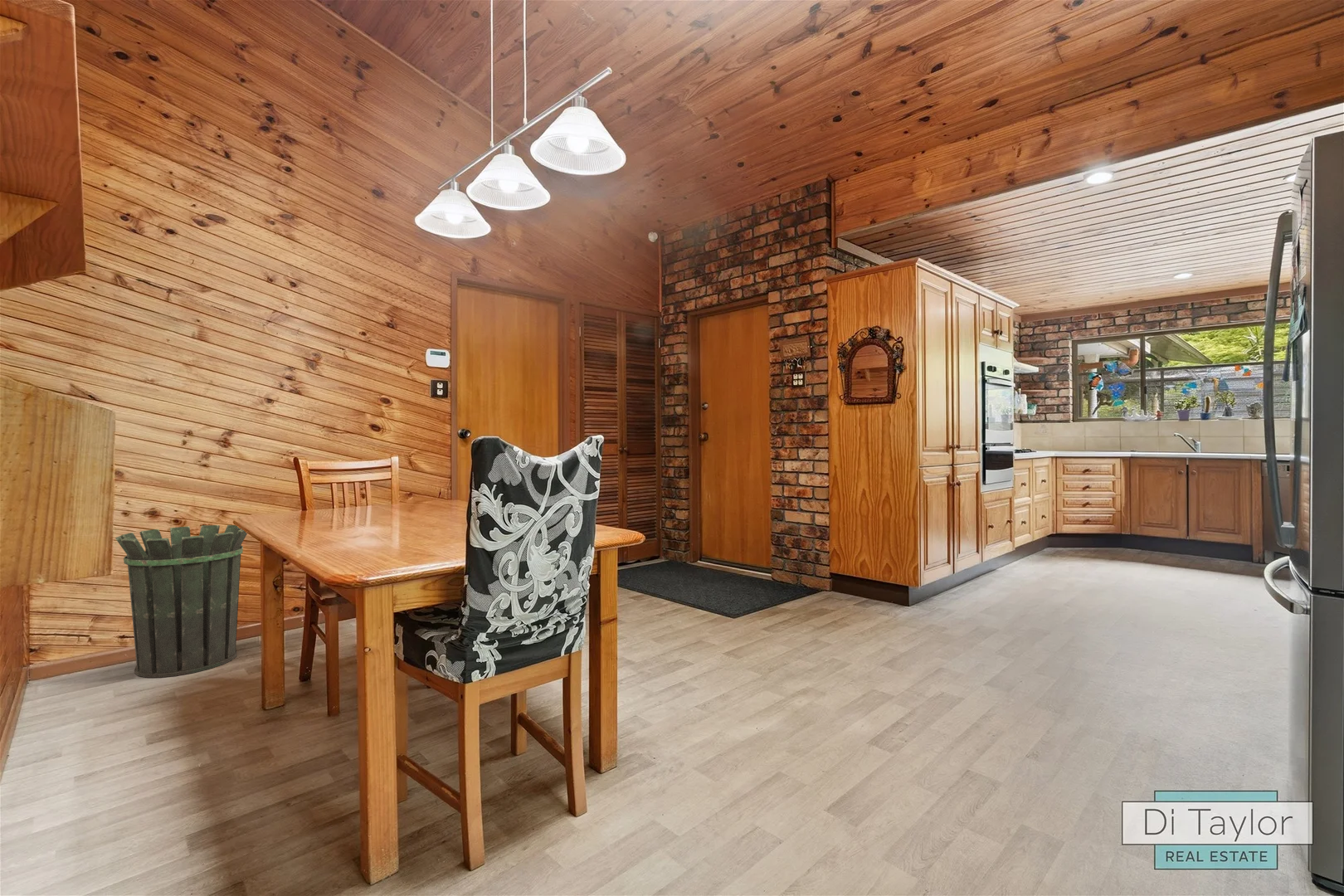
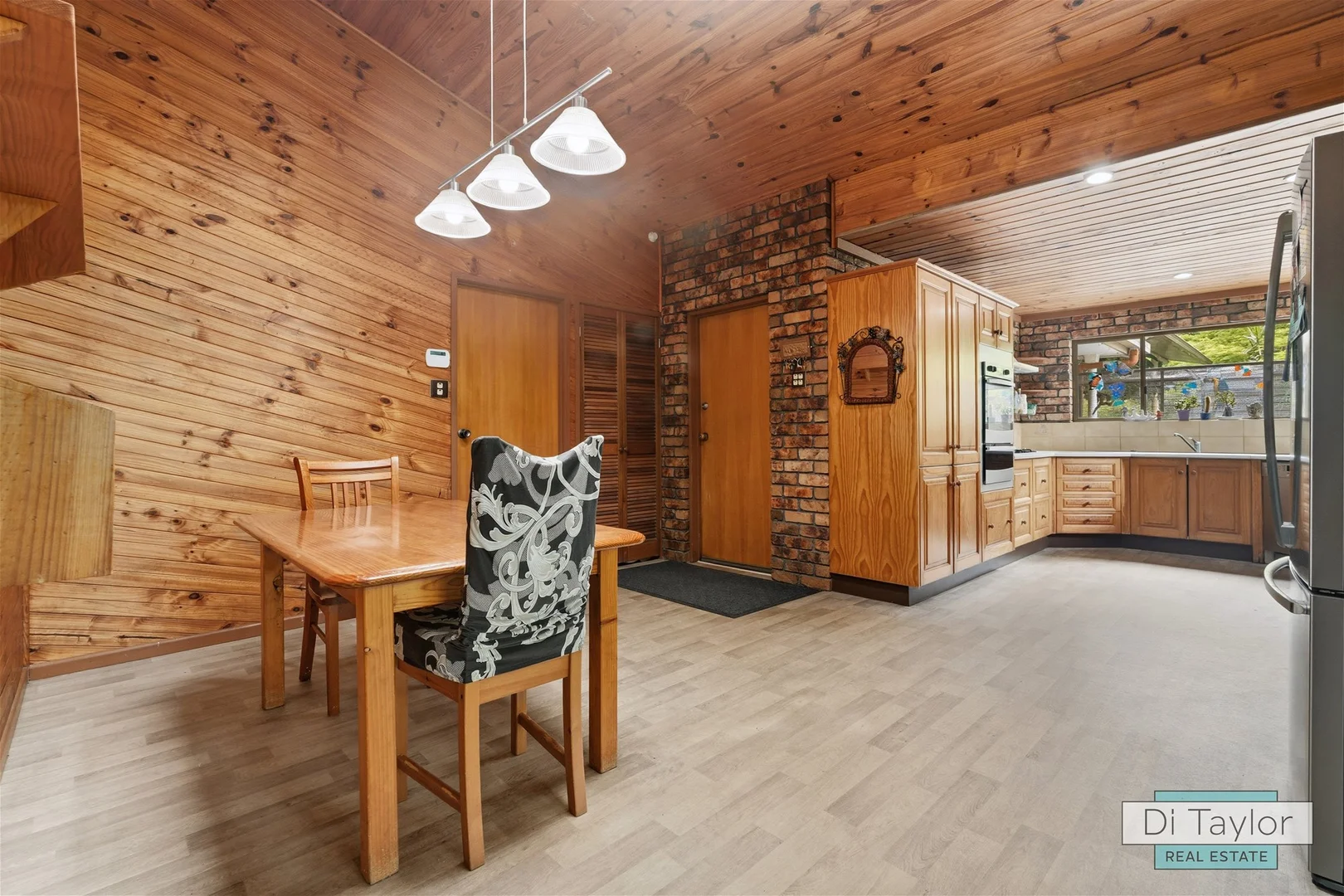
- waste bin (187, 597)
